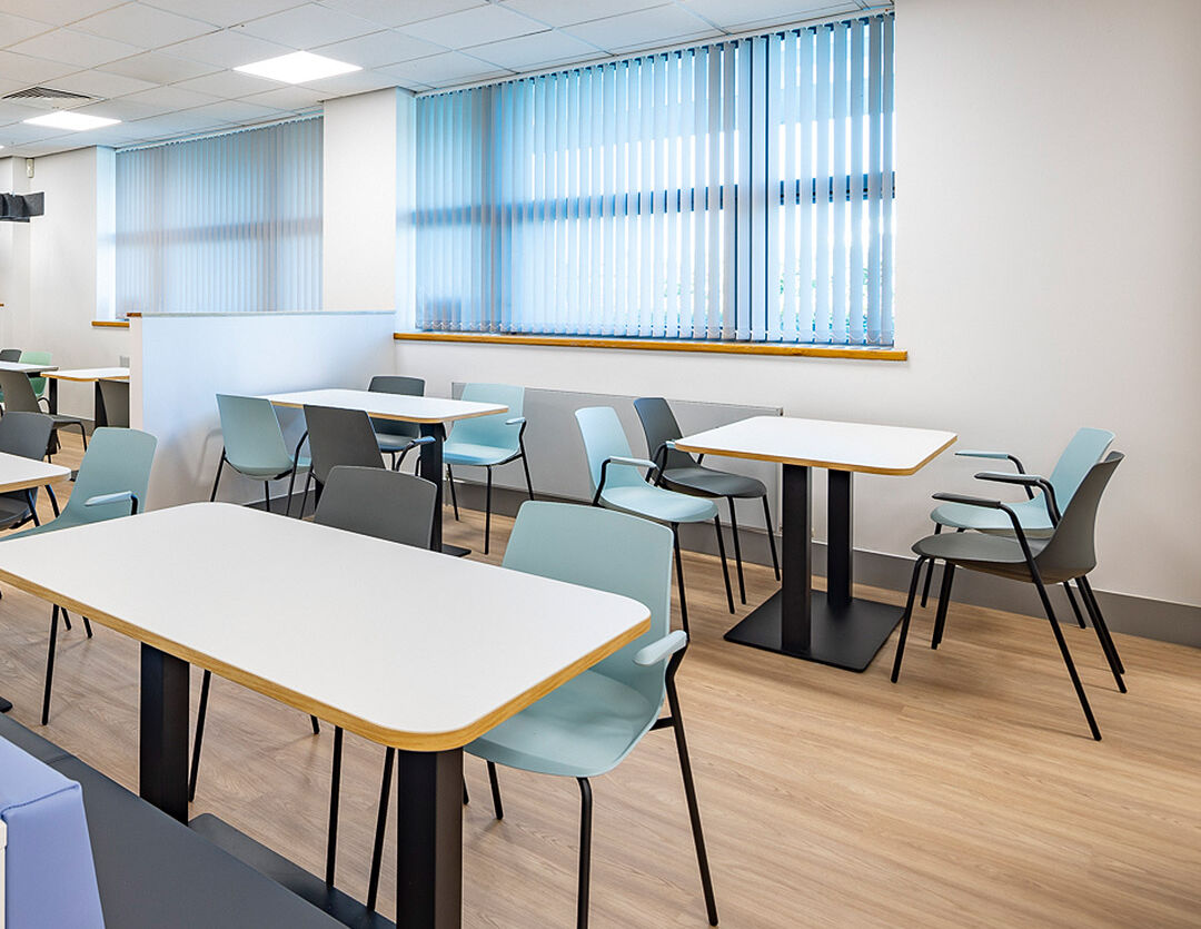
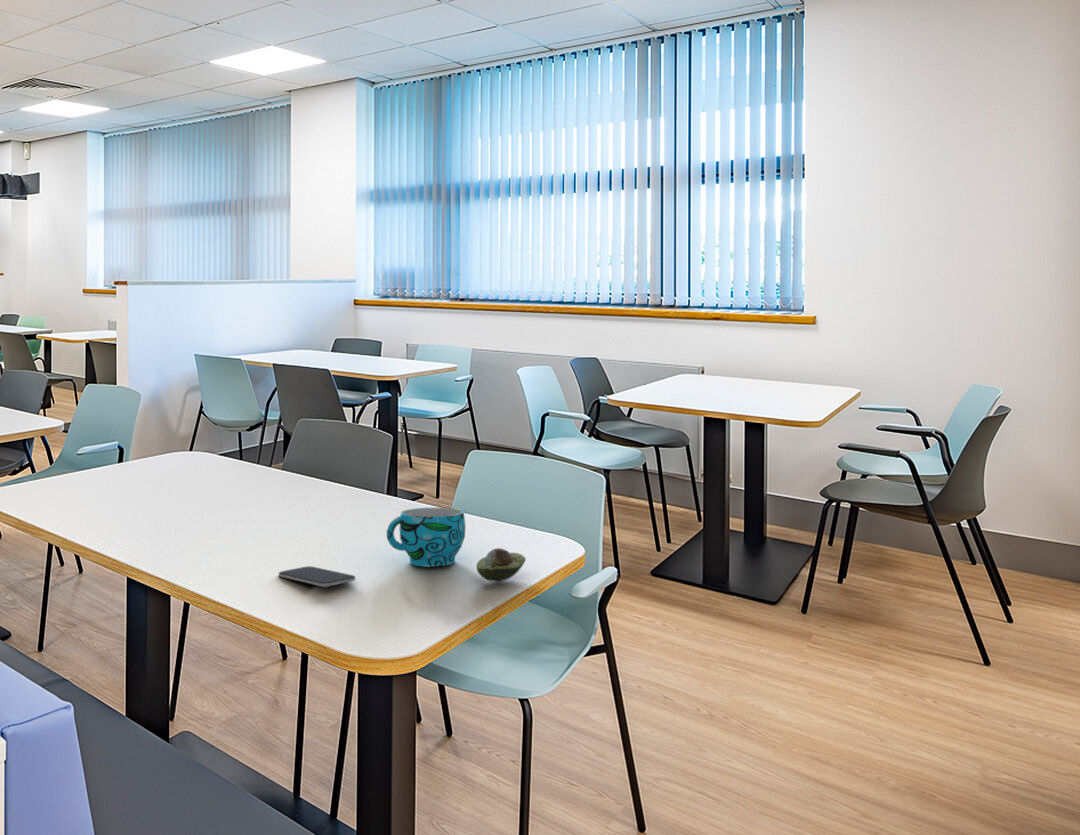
+ smartphone (316, 576)
+ fruit (500, 563)
+ cup (429, 537)
